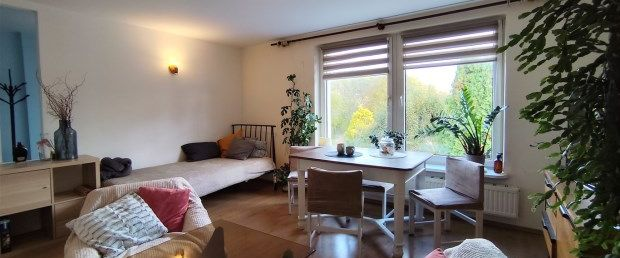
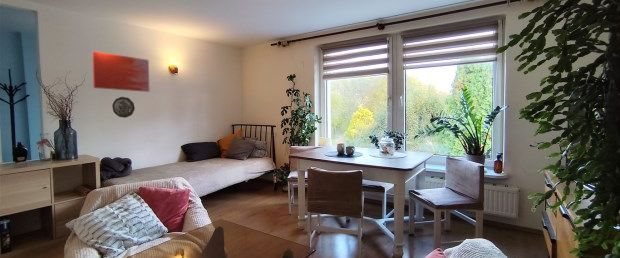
+ decorative plate (123, 107)
+ wall art (122, 72)
